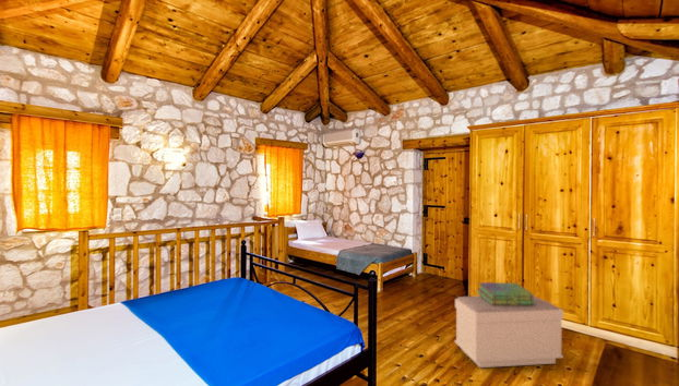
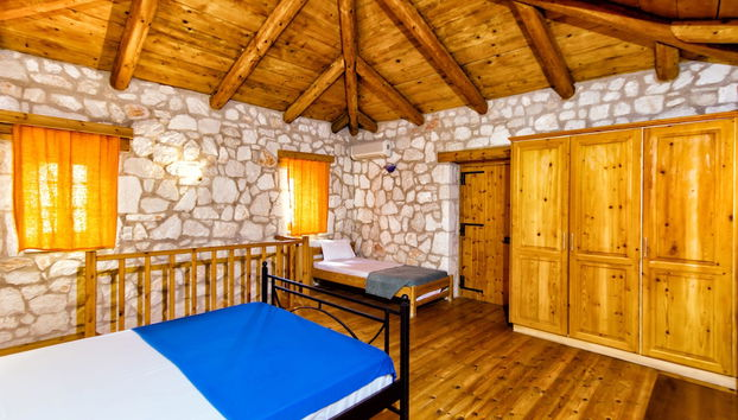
- bench (505, 327)
- stack of books (504, 293)
